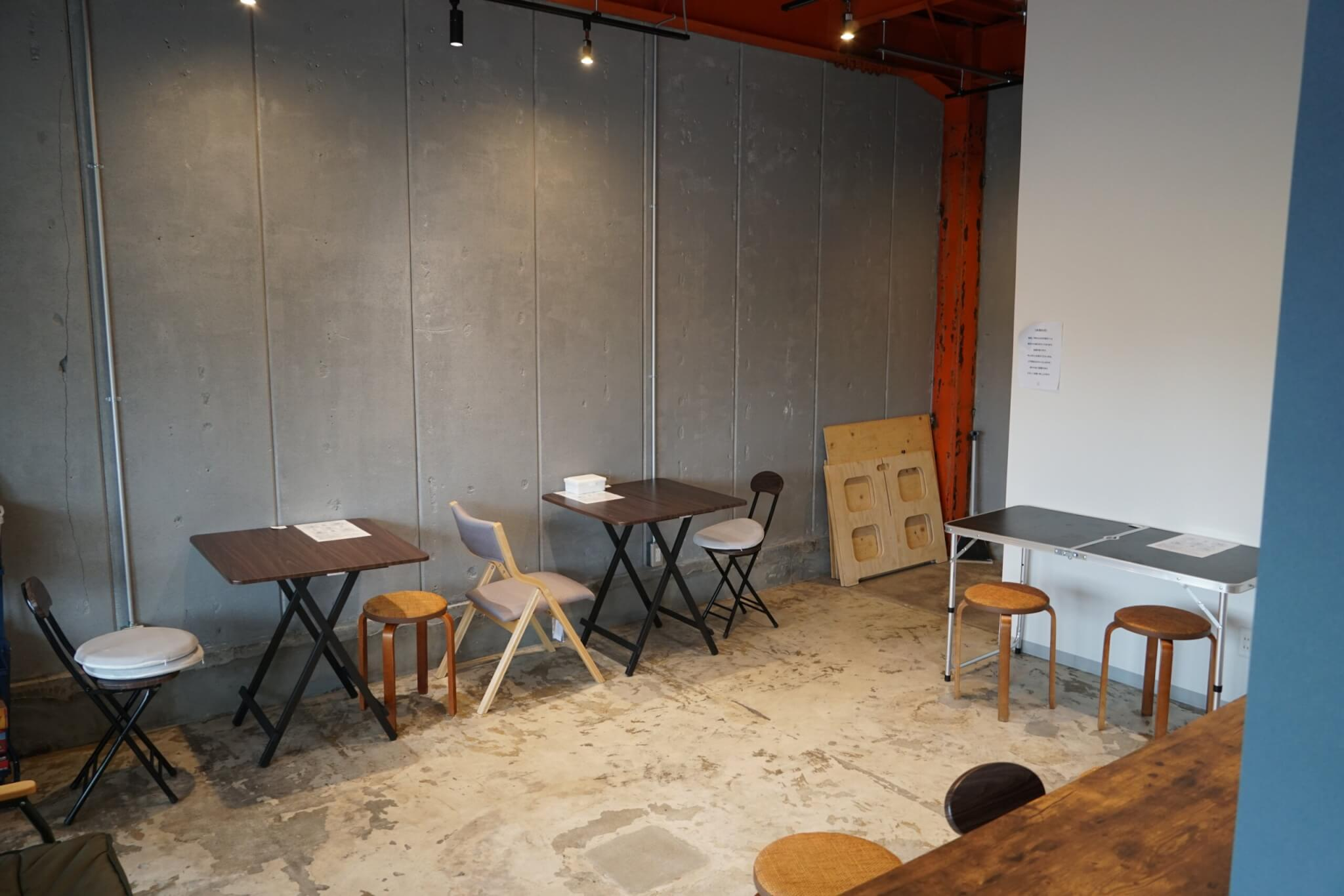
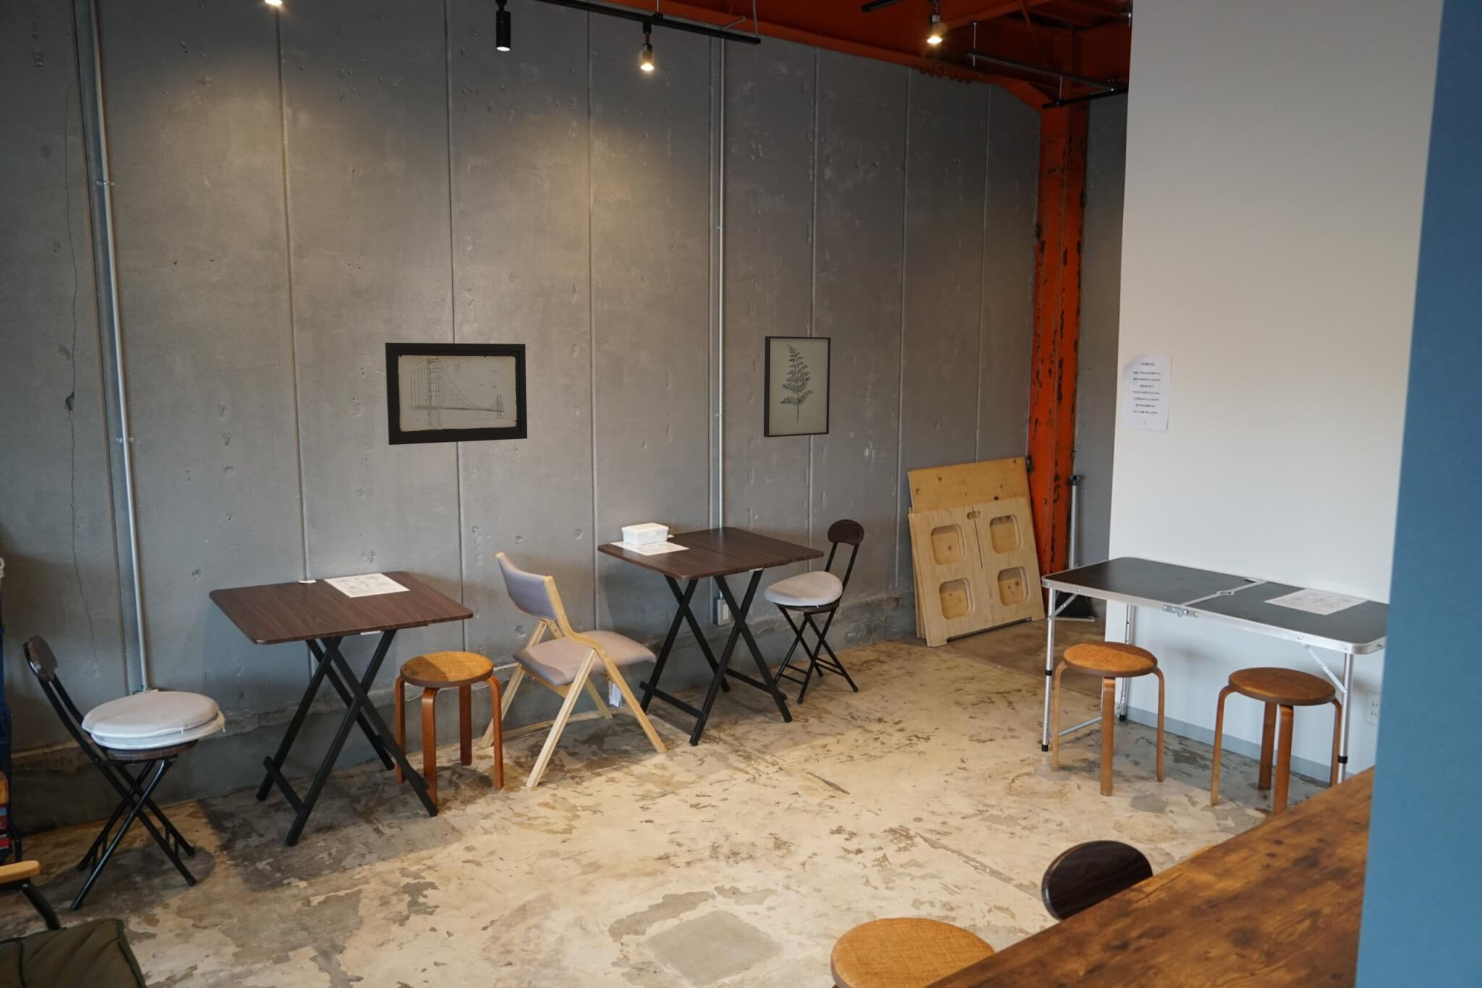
+ wall art (459, 393)
+ wall art (797, 386)
